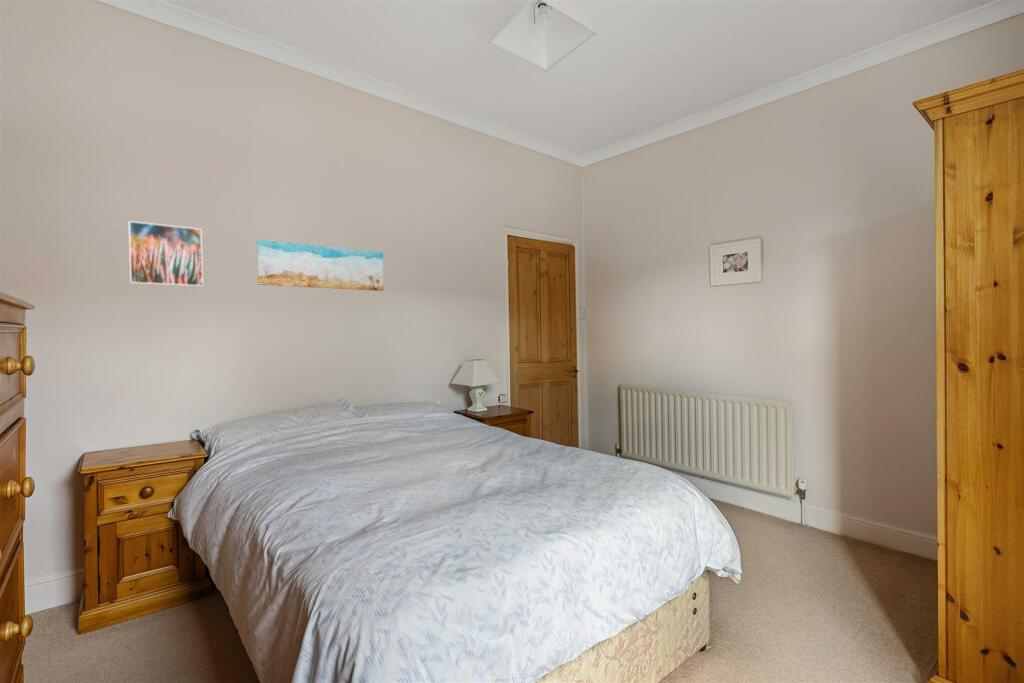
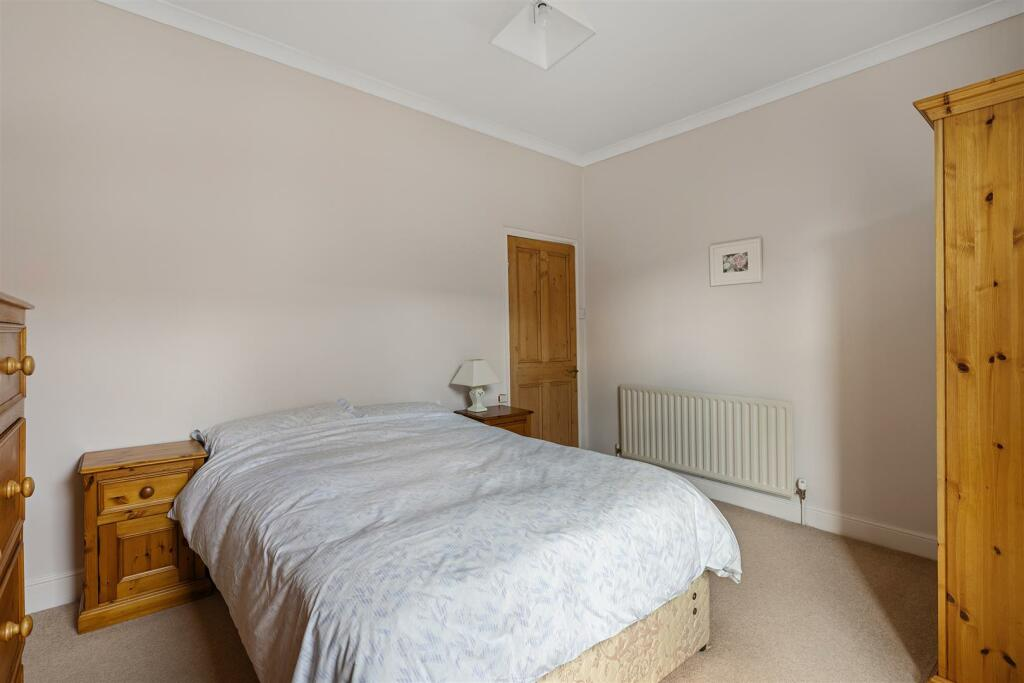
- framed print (167, 255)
- wall art (324, 267)
